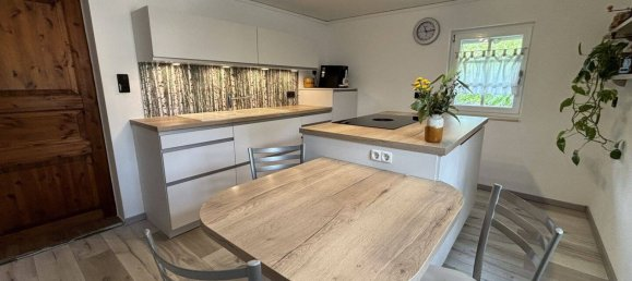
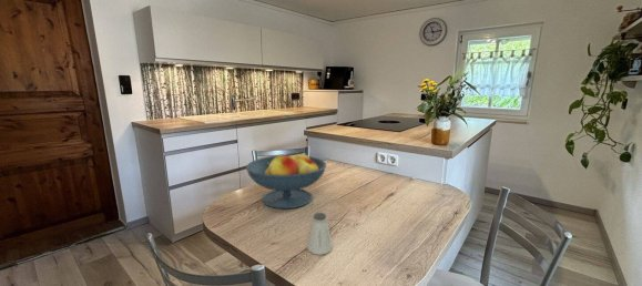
+ fruit bowl (286, 175)
+ saltshaker (319, 231)
